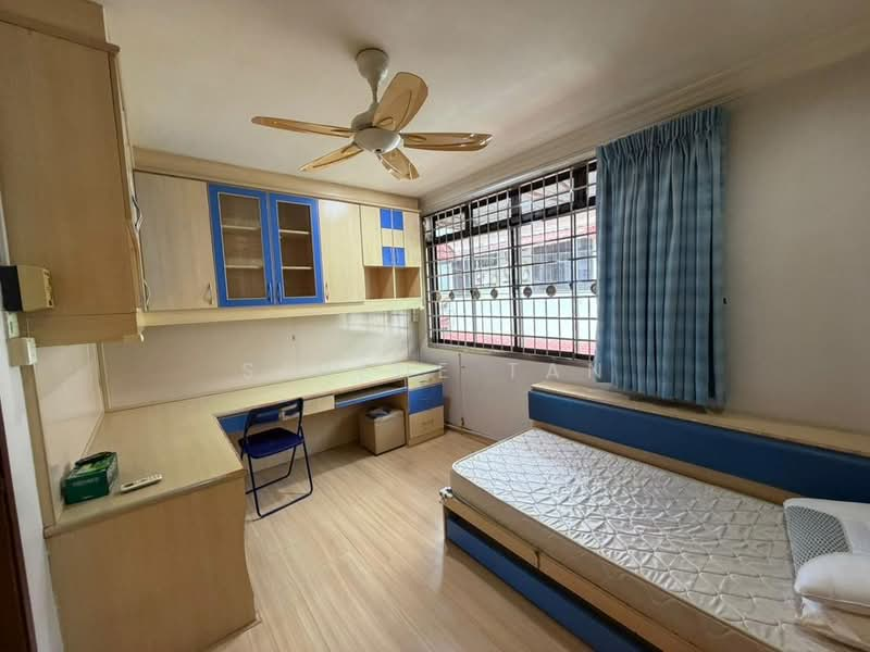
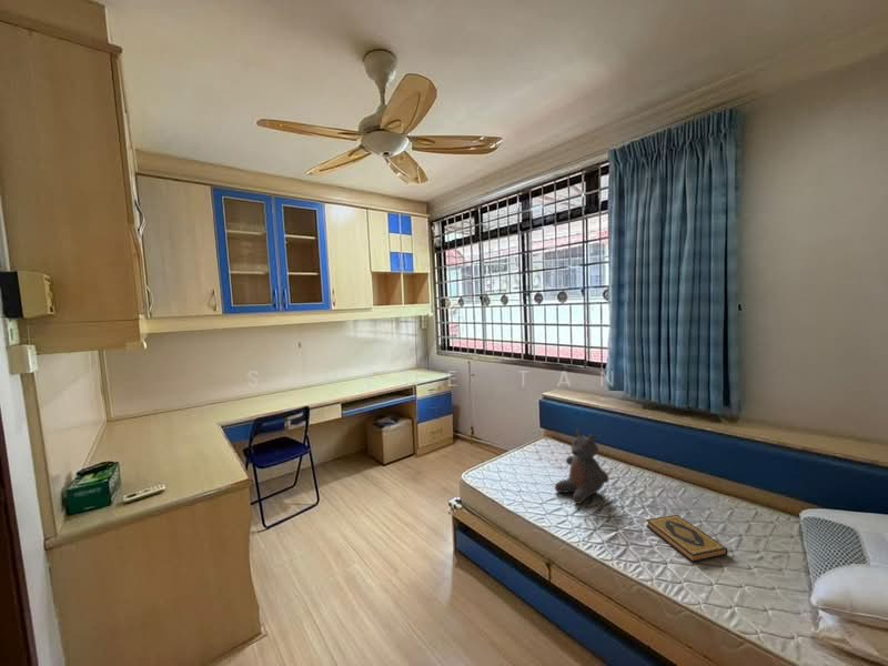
+ teddy bear (578, 463)
+ hardback book (684, 536)
